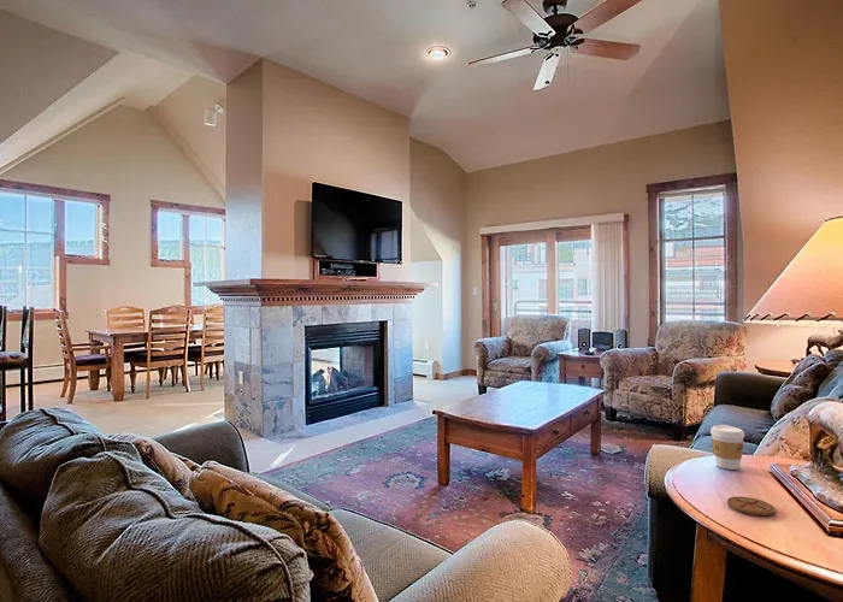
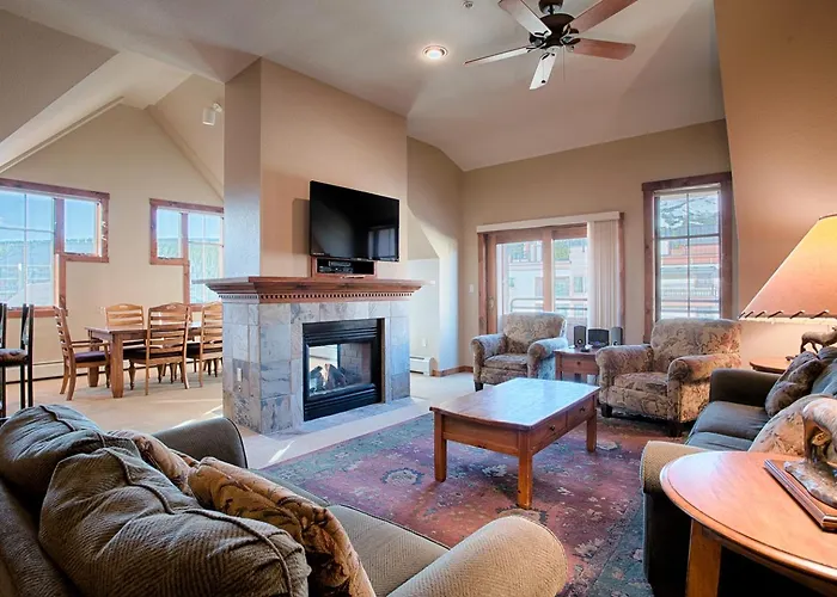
- coaster (750, 504)
- coffee cup (727, 447)
